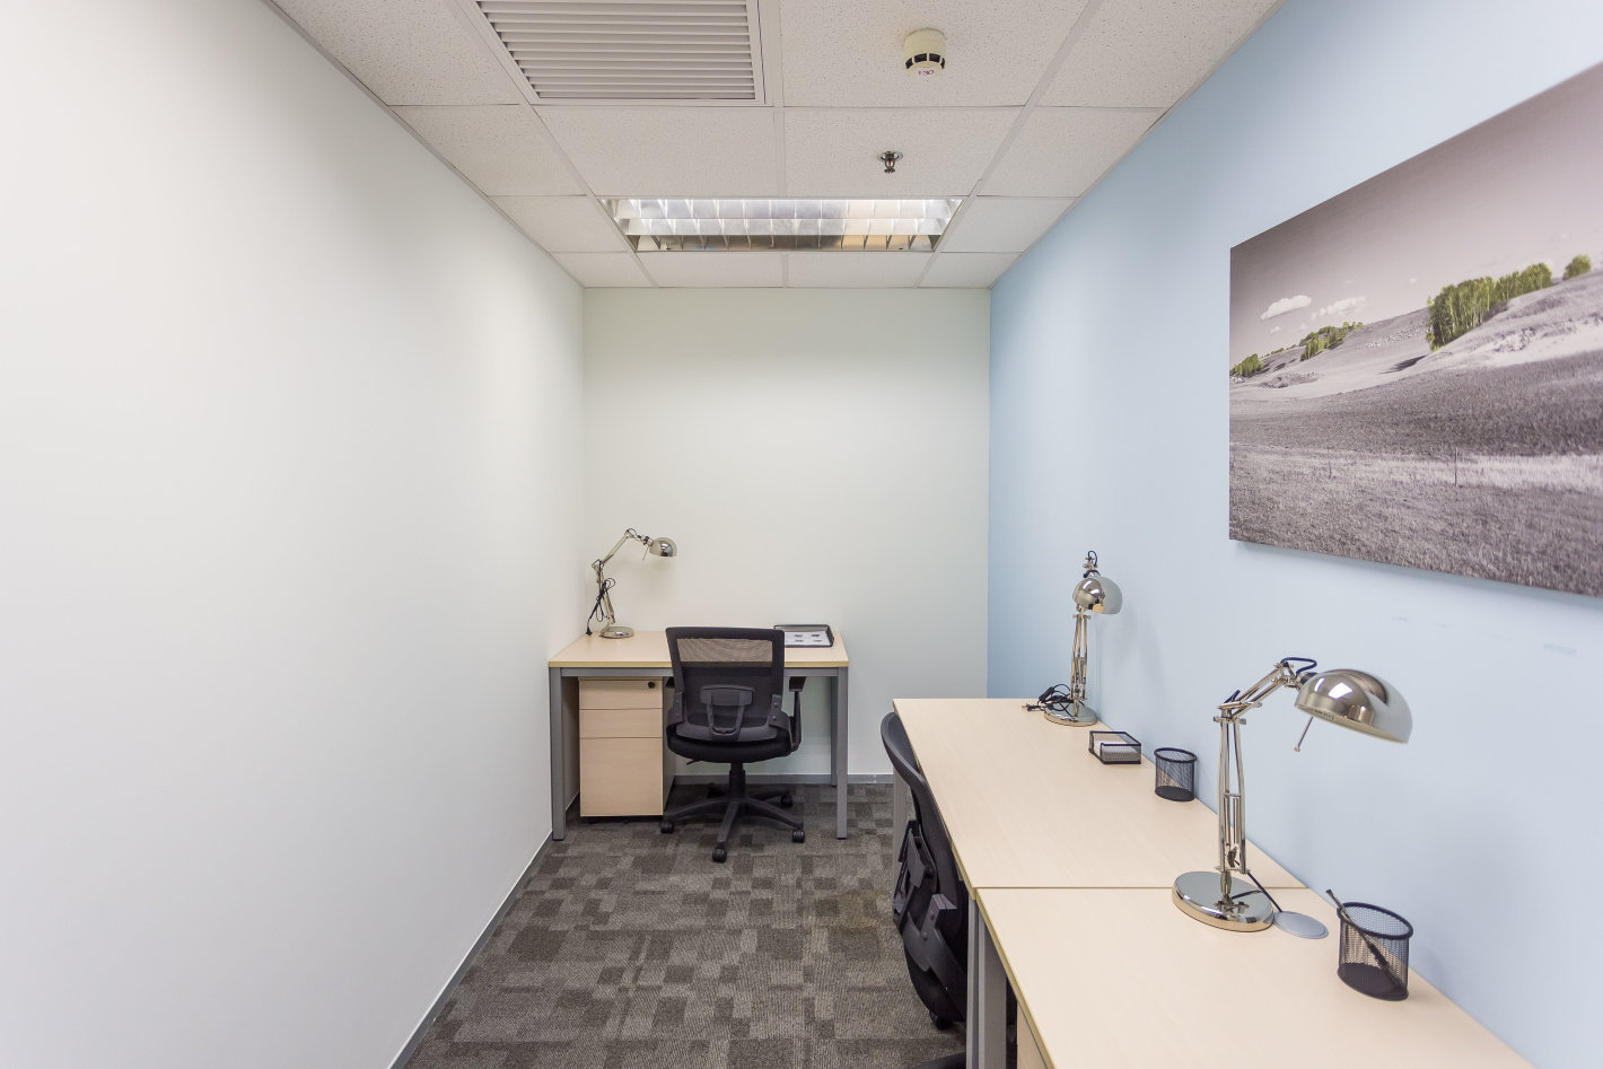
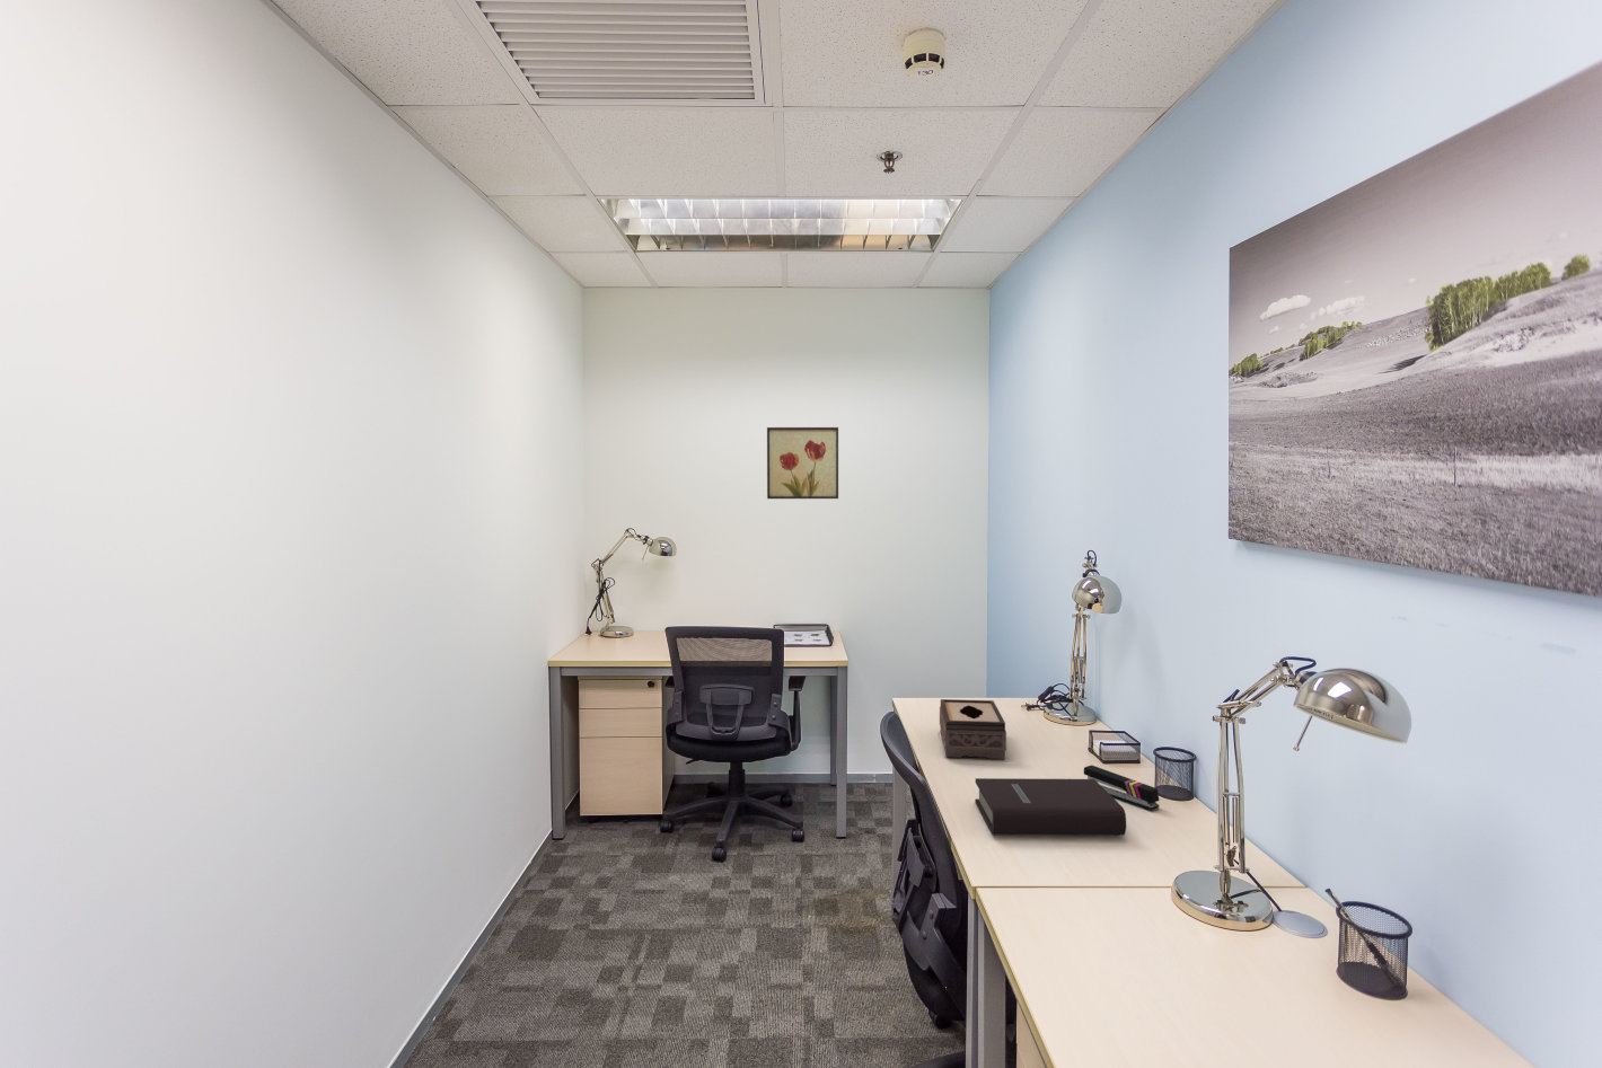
+ stapler (1119, 786)
+ book (1045, 806)
+ tissue box (970, 726)
+ wall art (802, 462)
